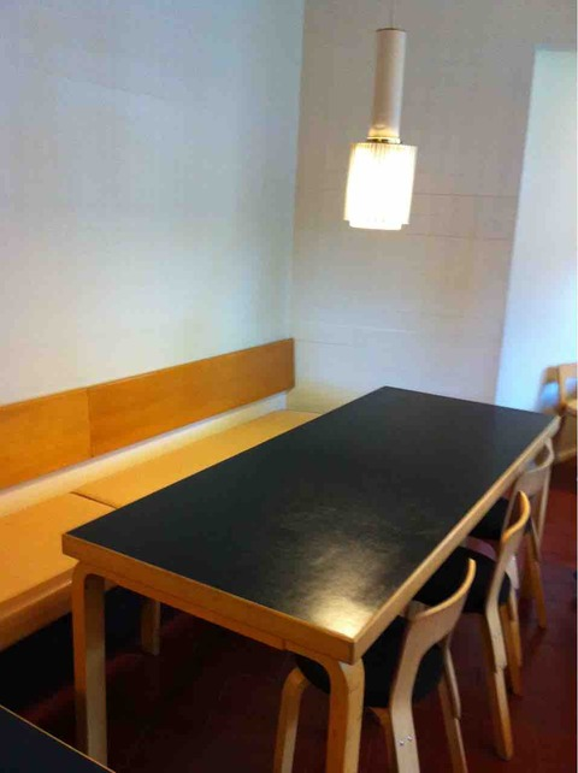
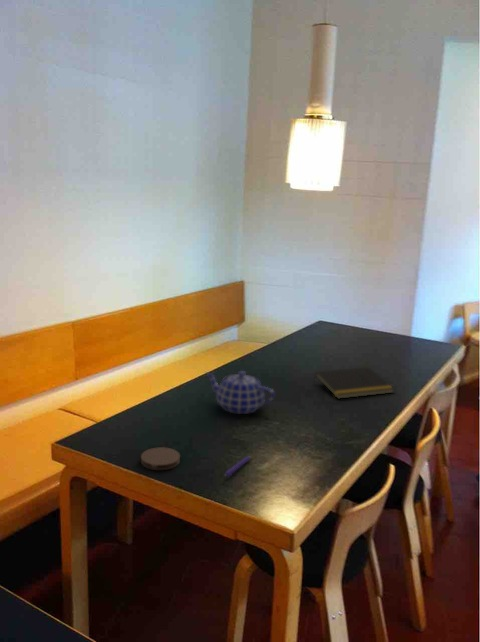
+ pen (238, 465)
+ notepad (354, 381)
+ coaster (160, 458)
+ teapot (238, 389)
